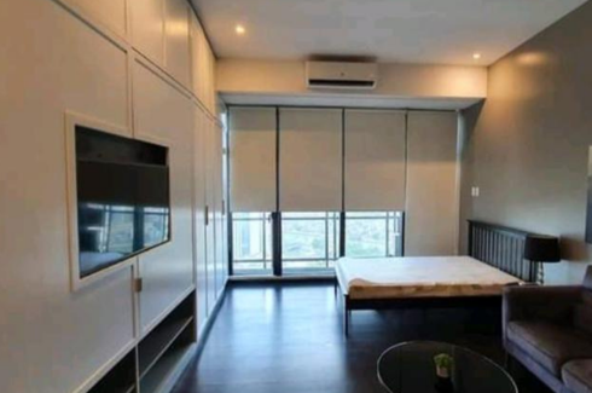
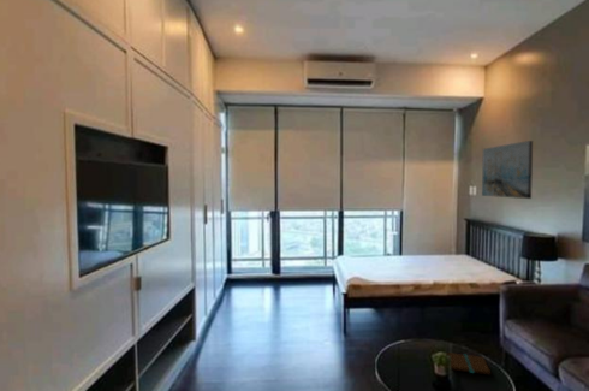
+ wall art (504, 171)
+ book (468, 362)
